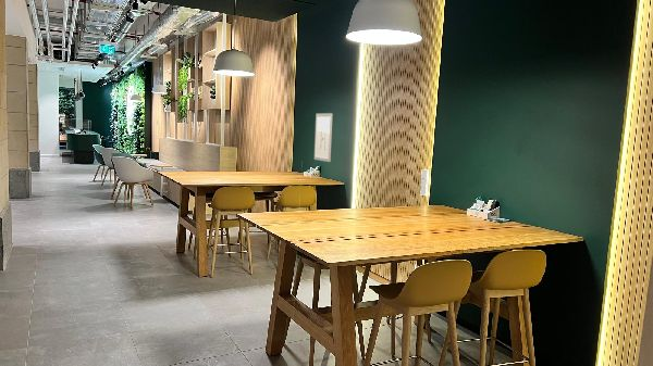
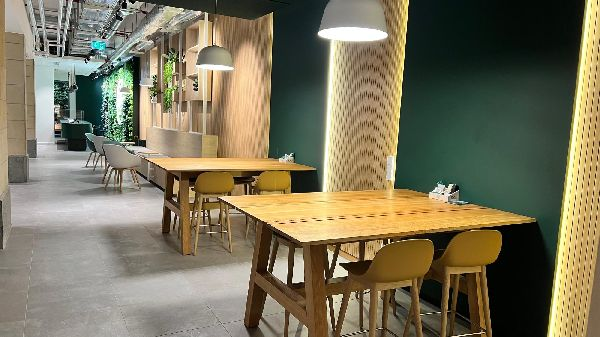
- wall art (322, 137)
